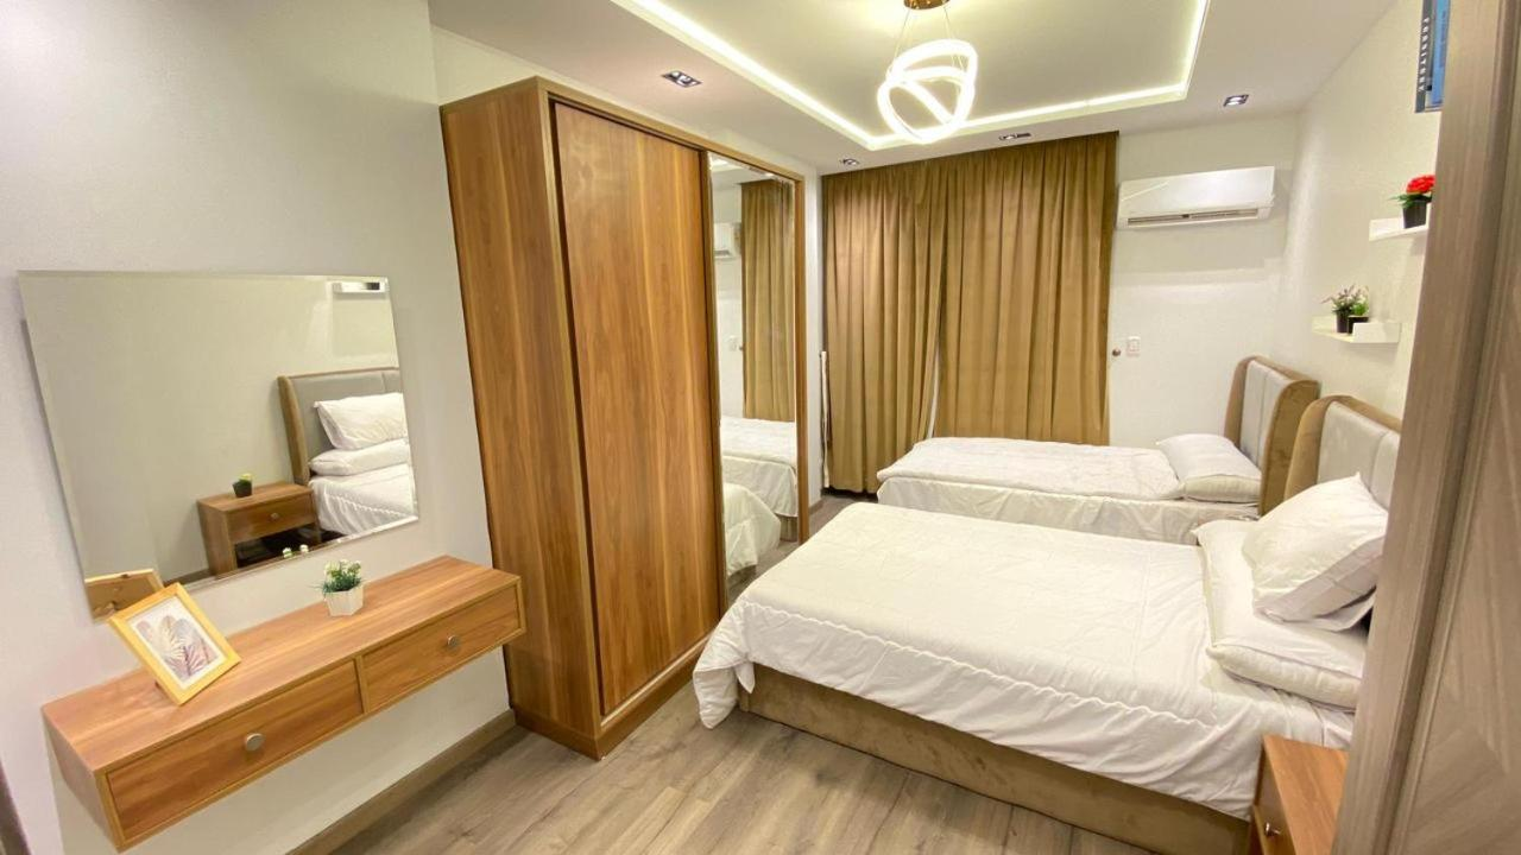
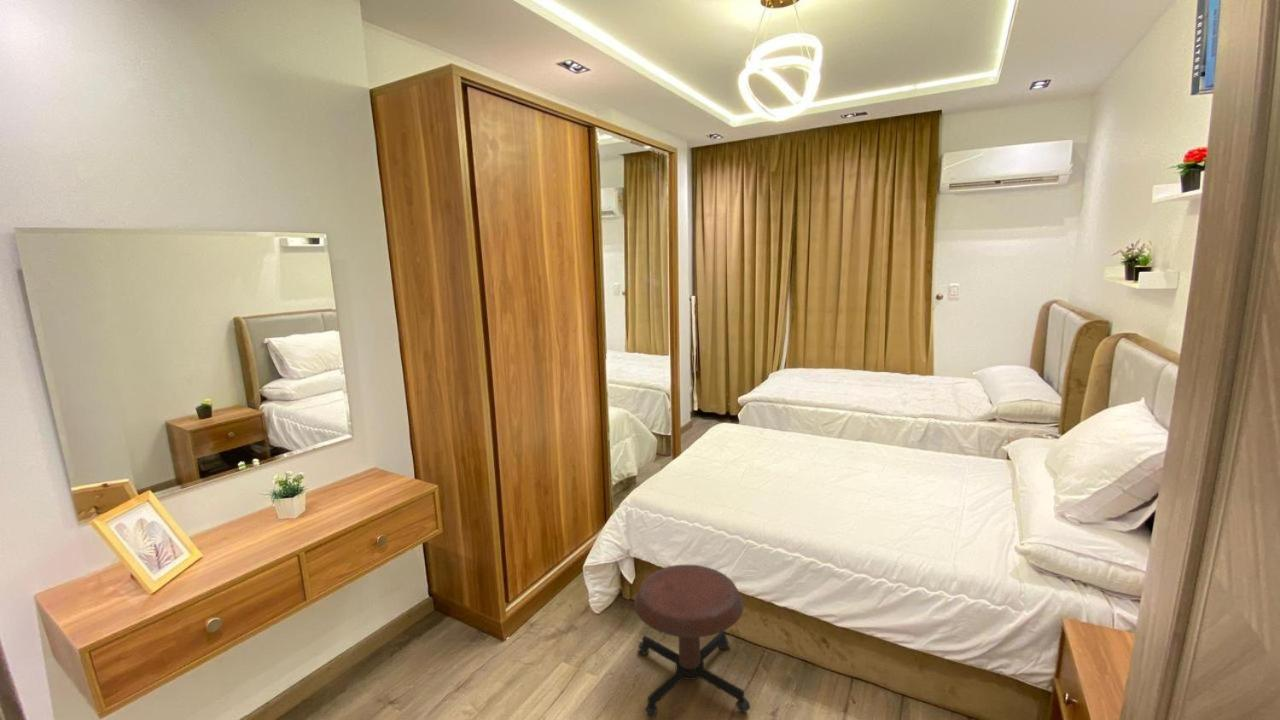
+ stool (689, 633)
